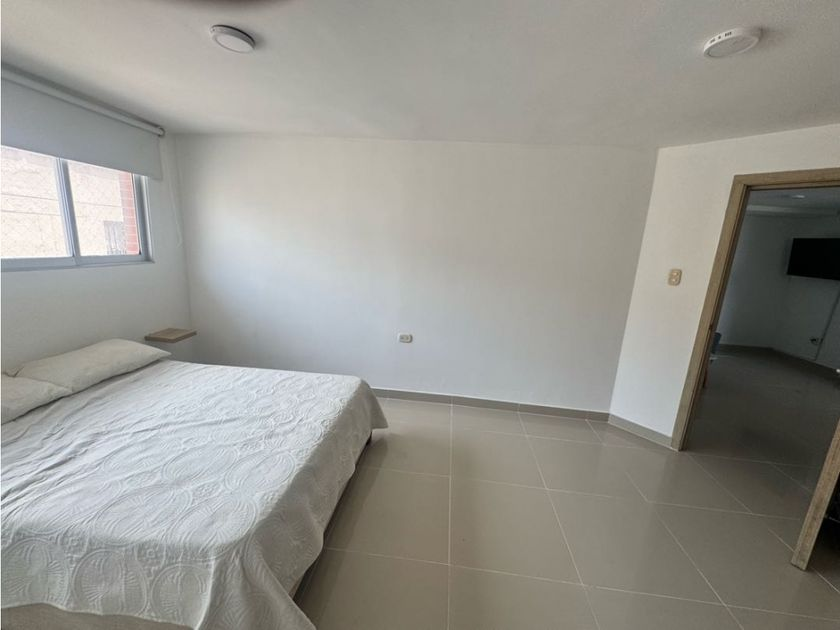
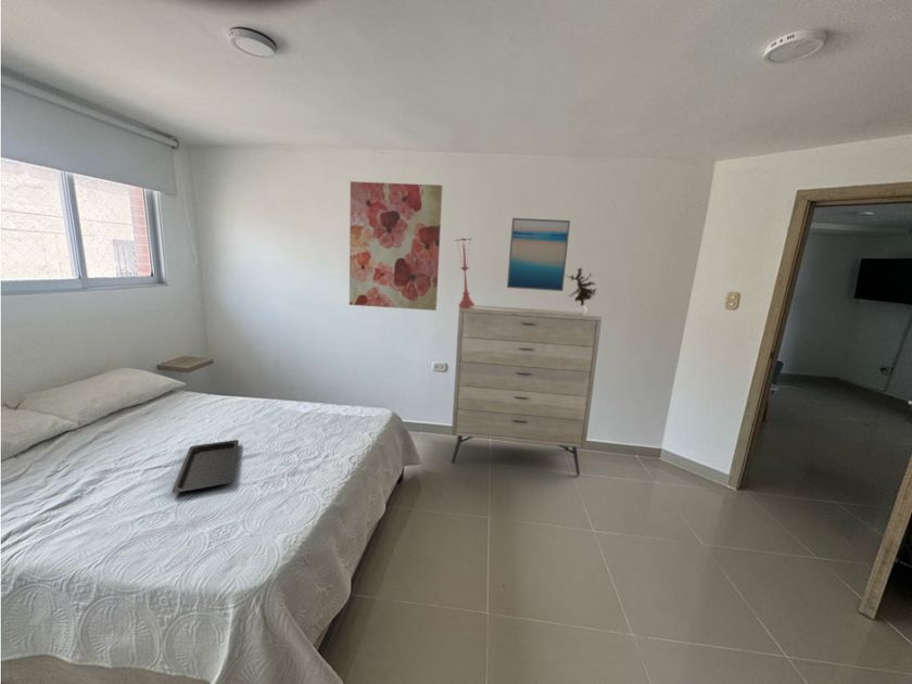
+ potted plant (579, 290)
+ dresser (519, 385)
+ table lamp (465, 273)
+ wall art (537, 254)
+ wall art (394, 246)
+ serving tray (210, 465)
